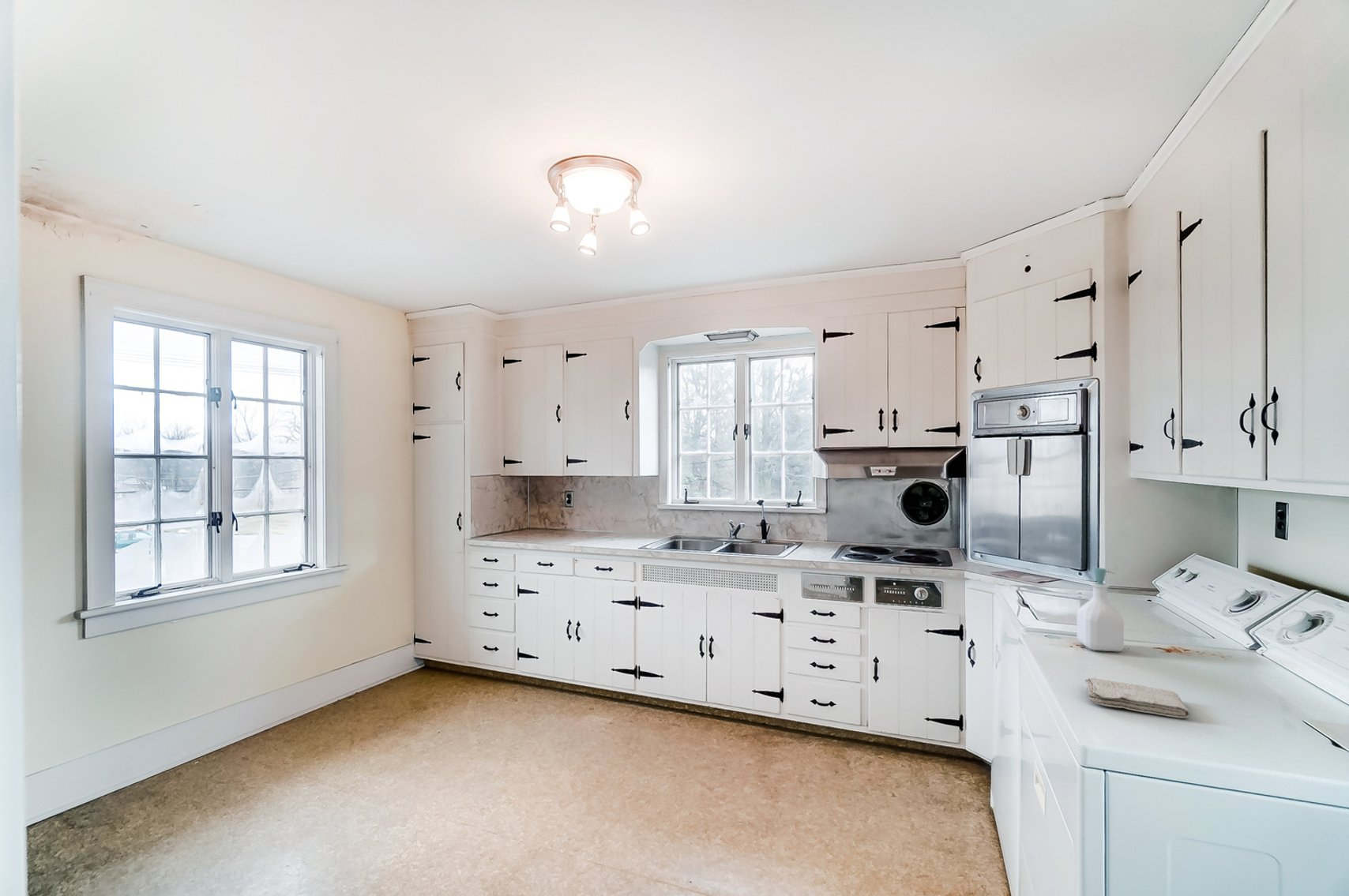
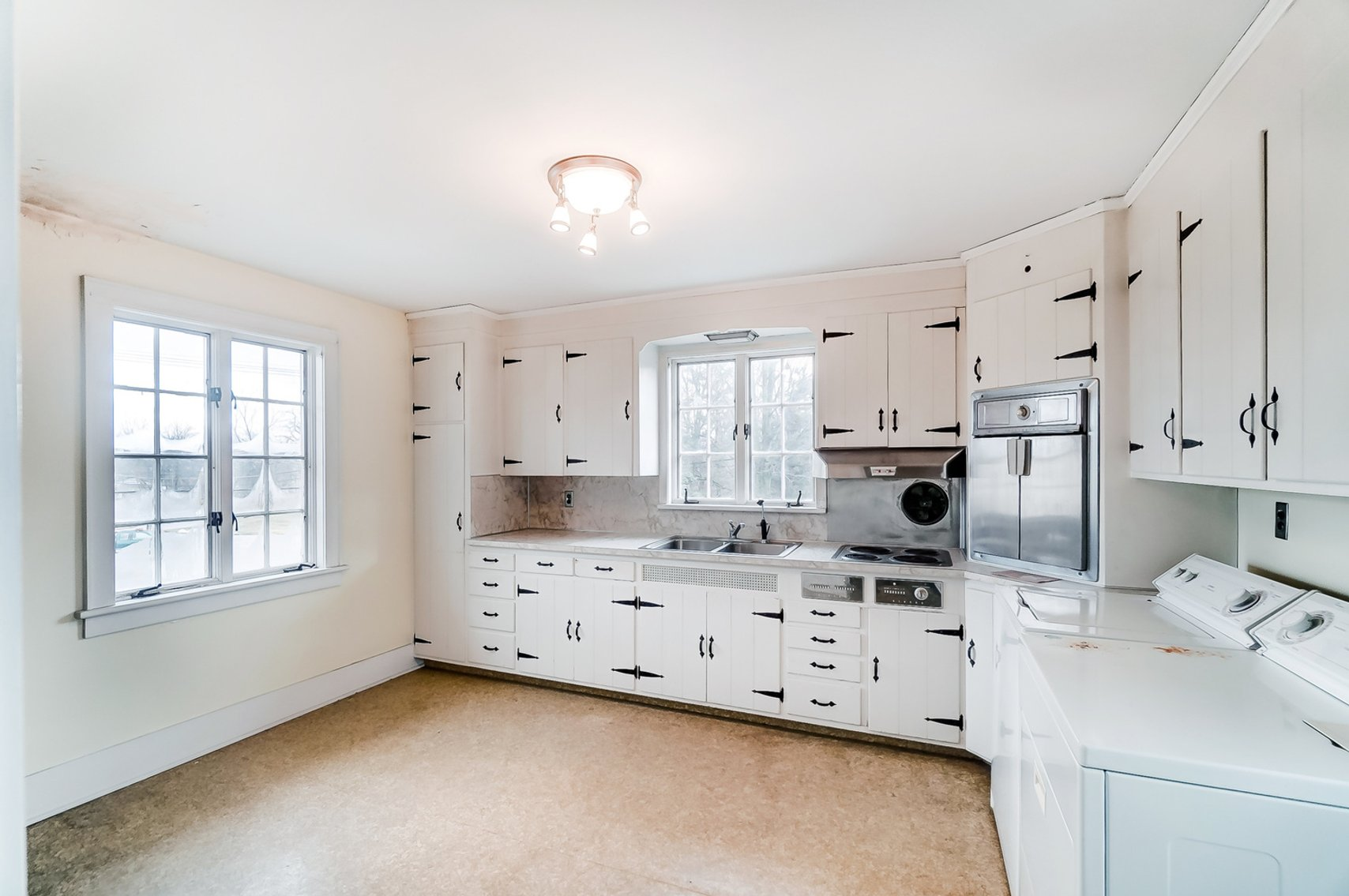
- soap bottle (1099, 608)
- washcloth (1133, 695)
